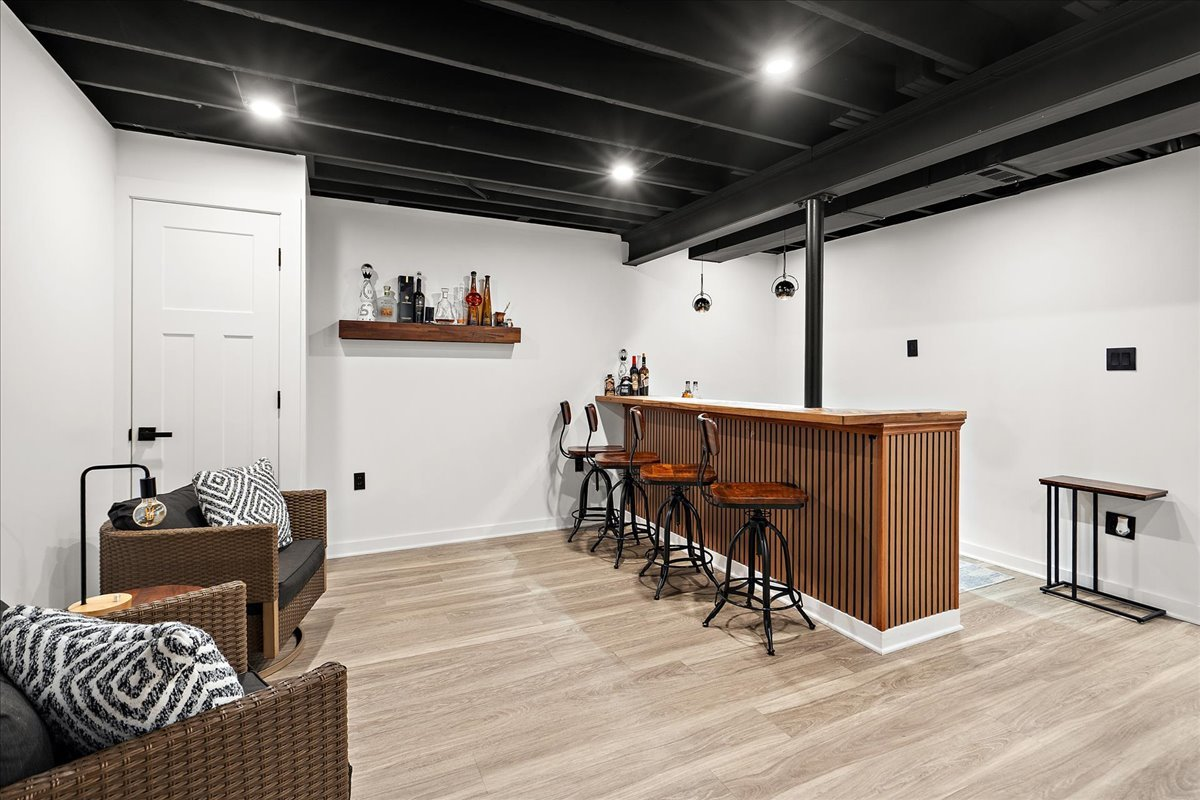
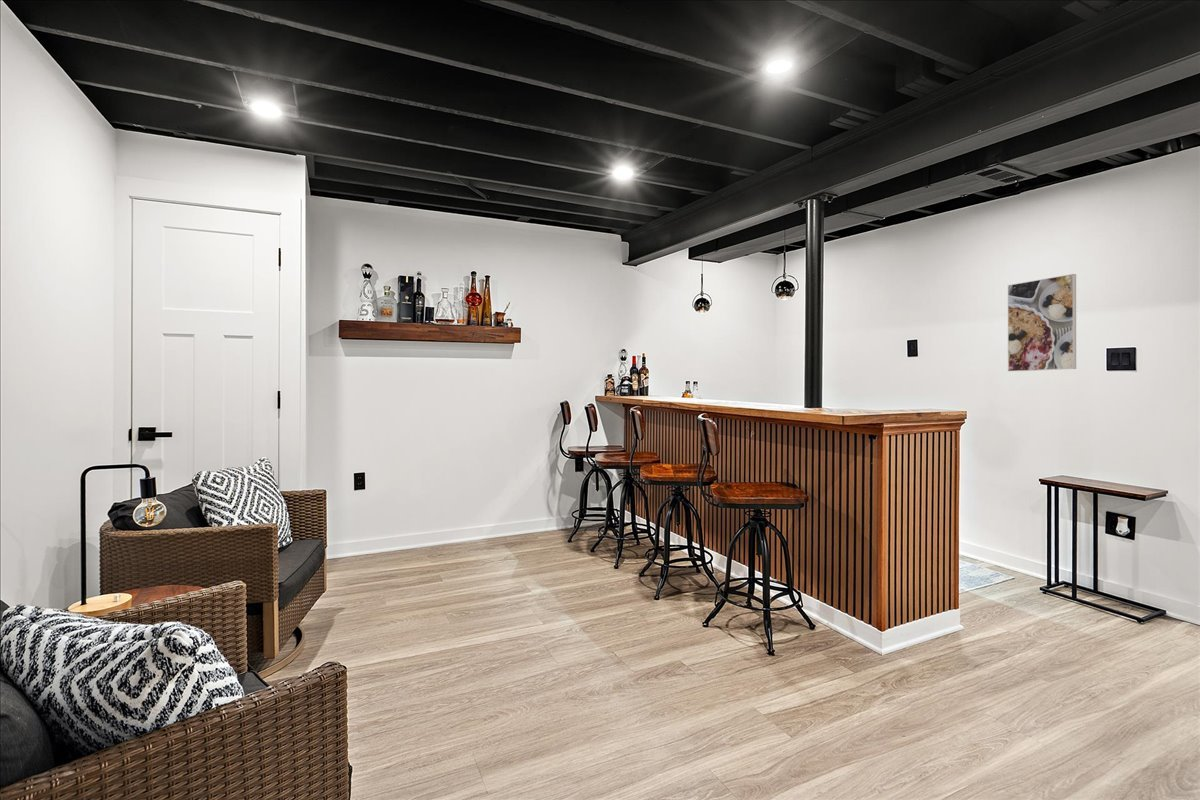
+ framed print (1040, 325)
